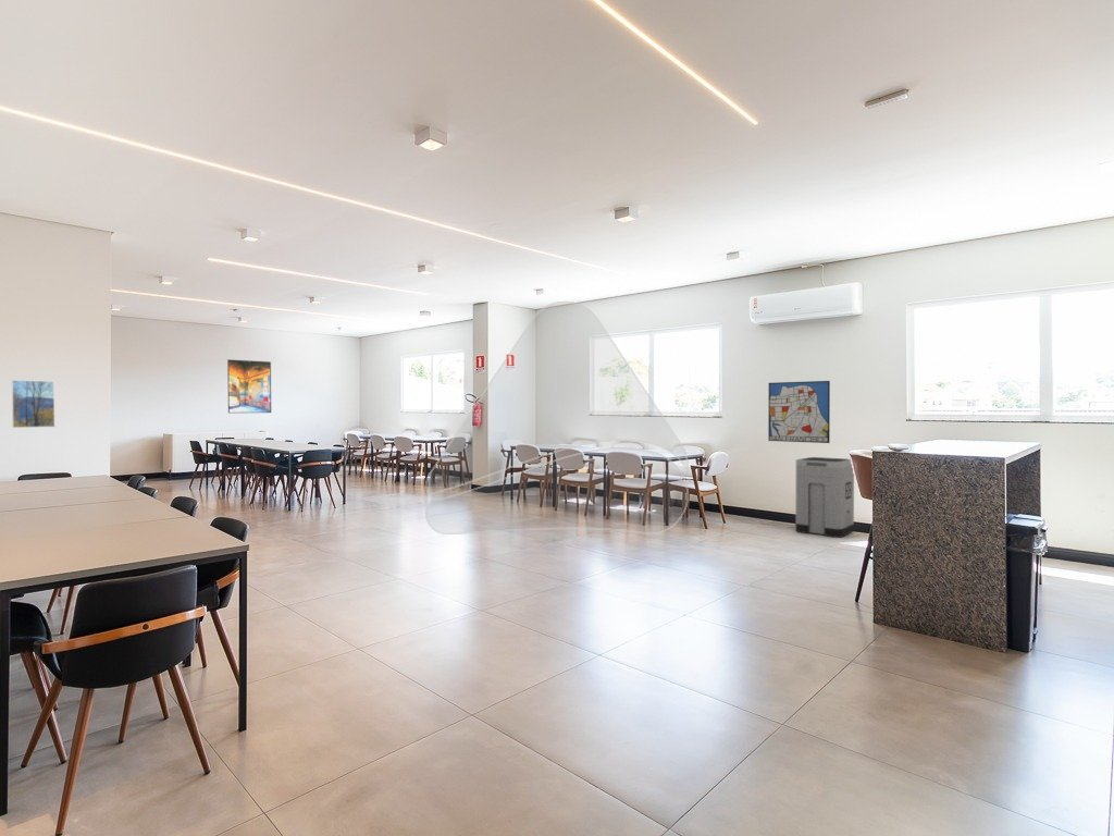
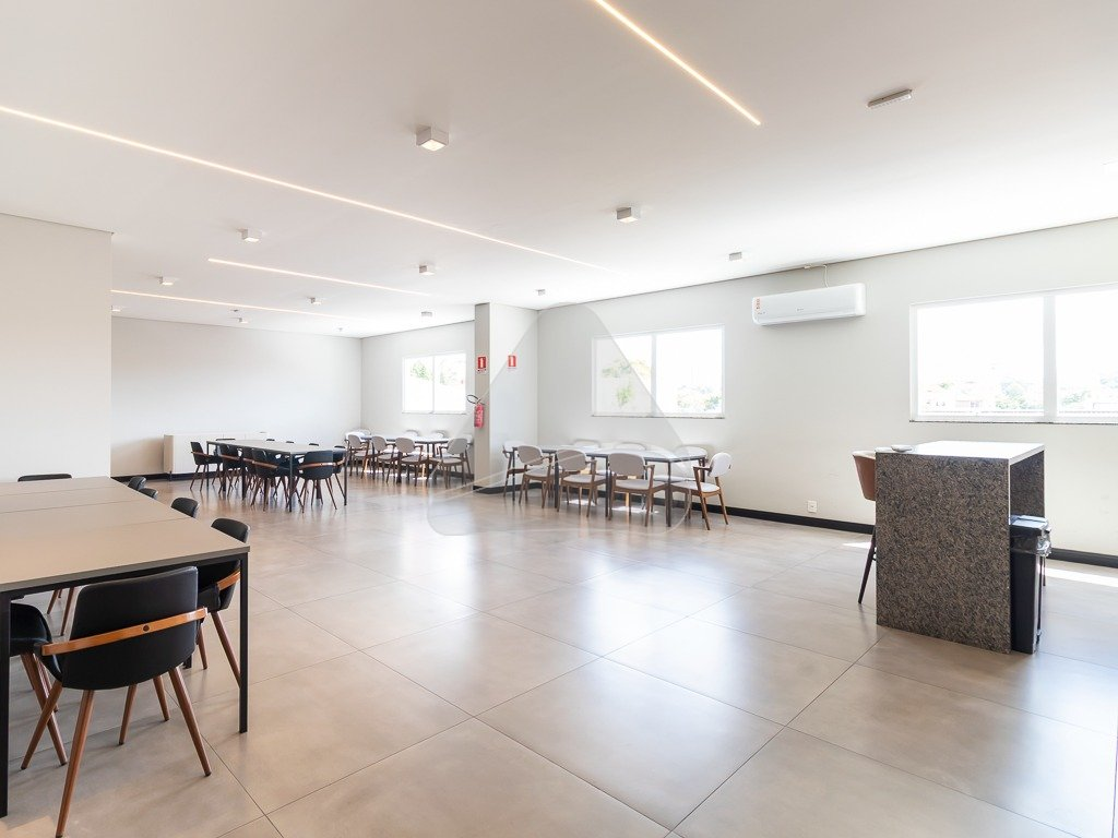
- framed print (249, 386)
- trash can (825, 495)
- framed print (33, 404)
- wall art (797, 411)
